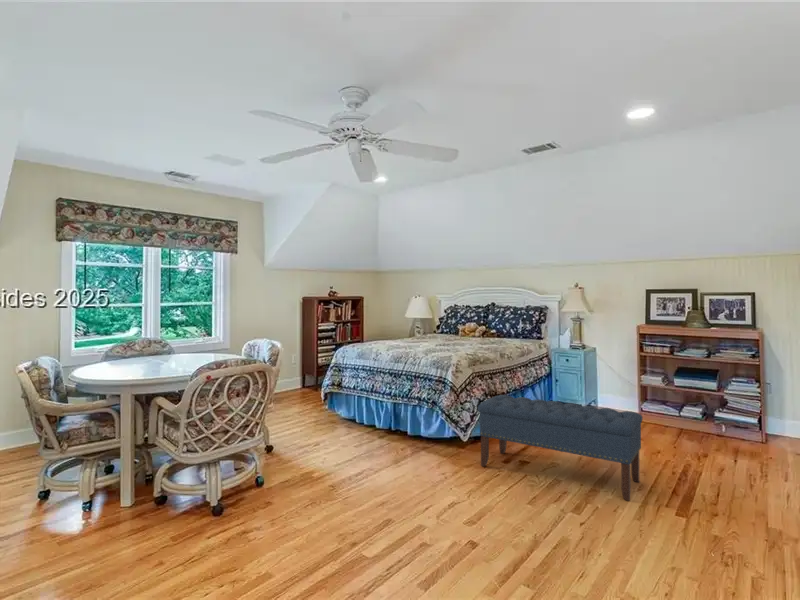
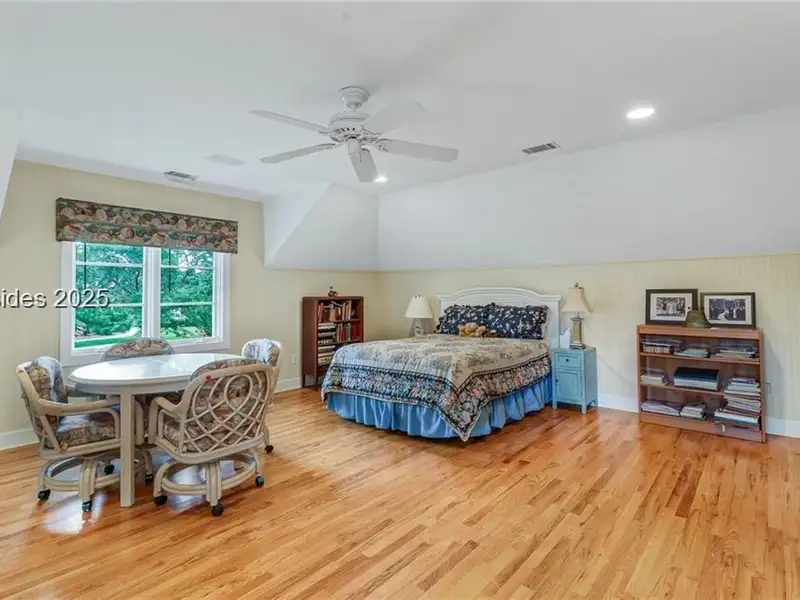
- bench (556, 439)
